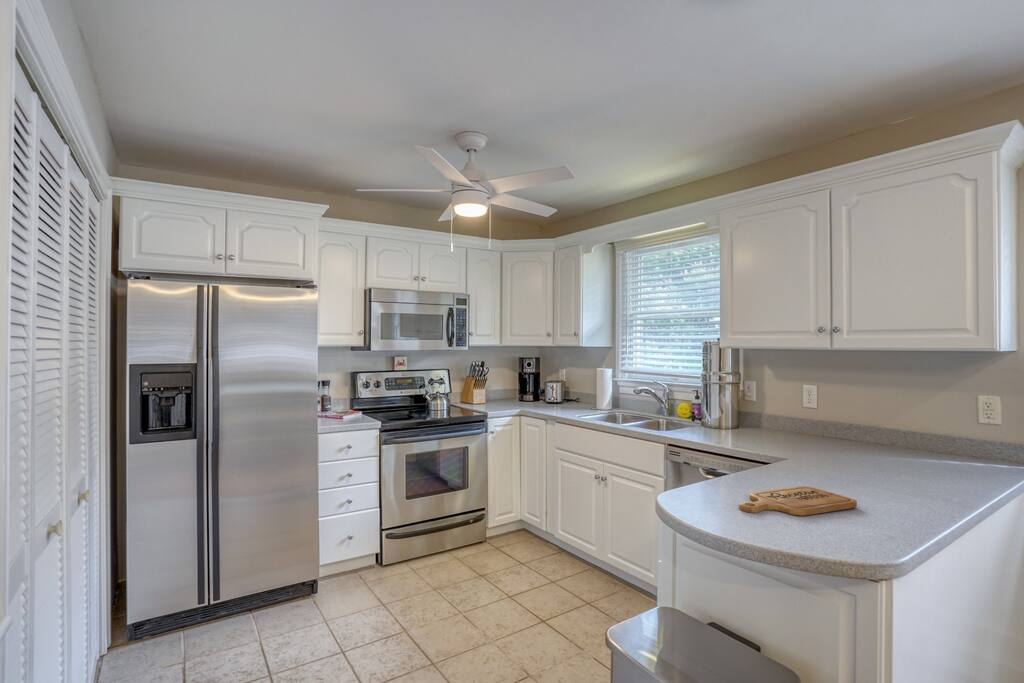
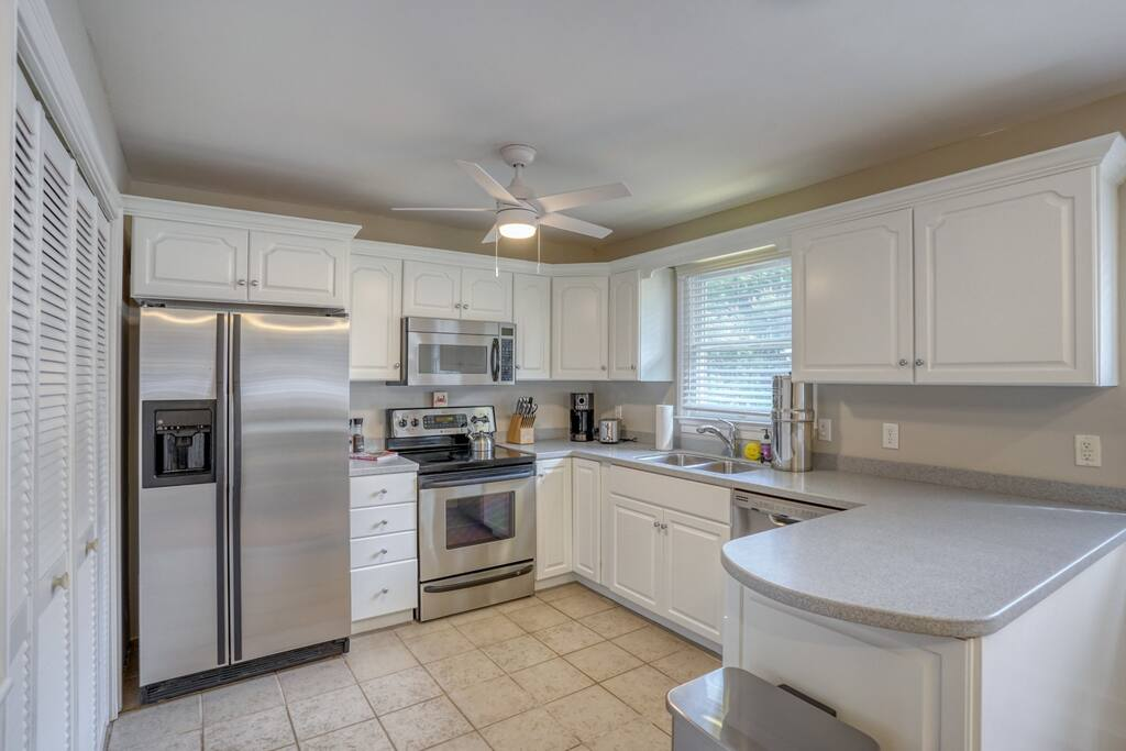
- cutting board (789, 501)
